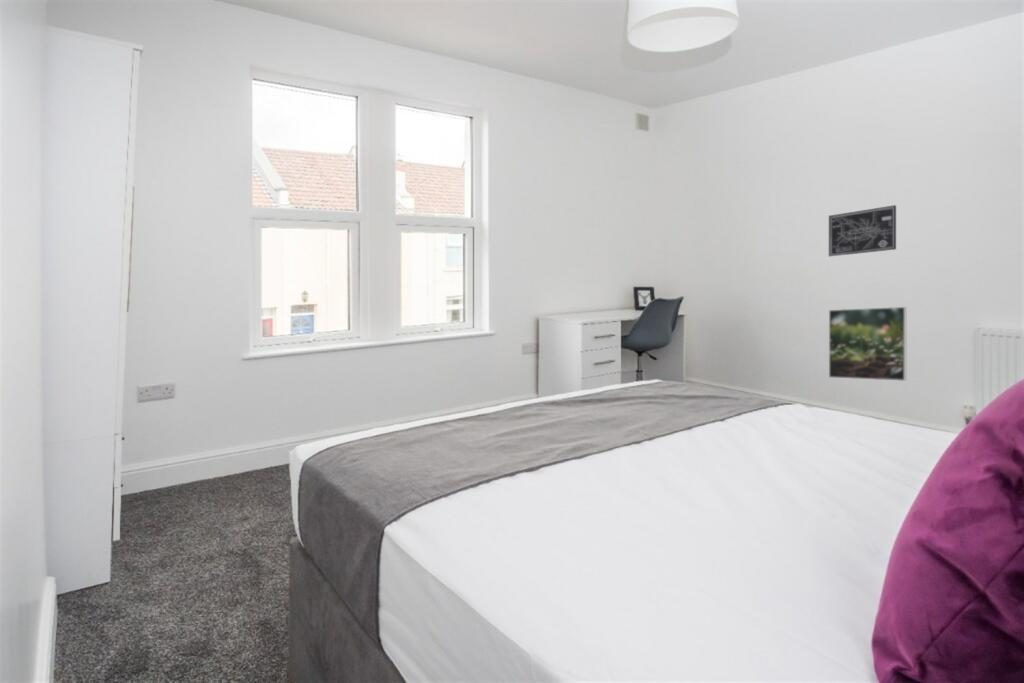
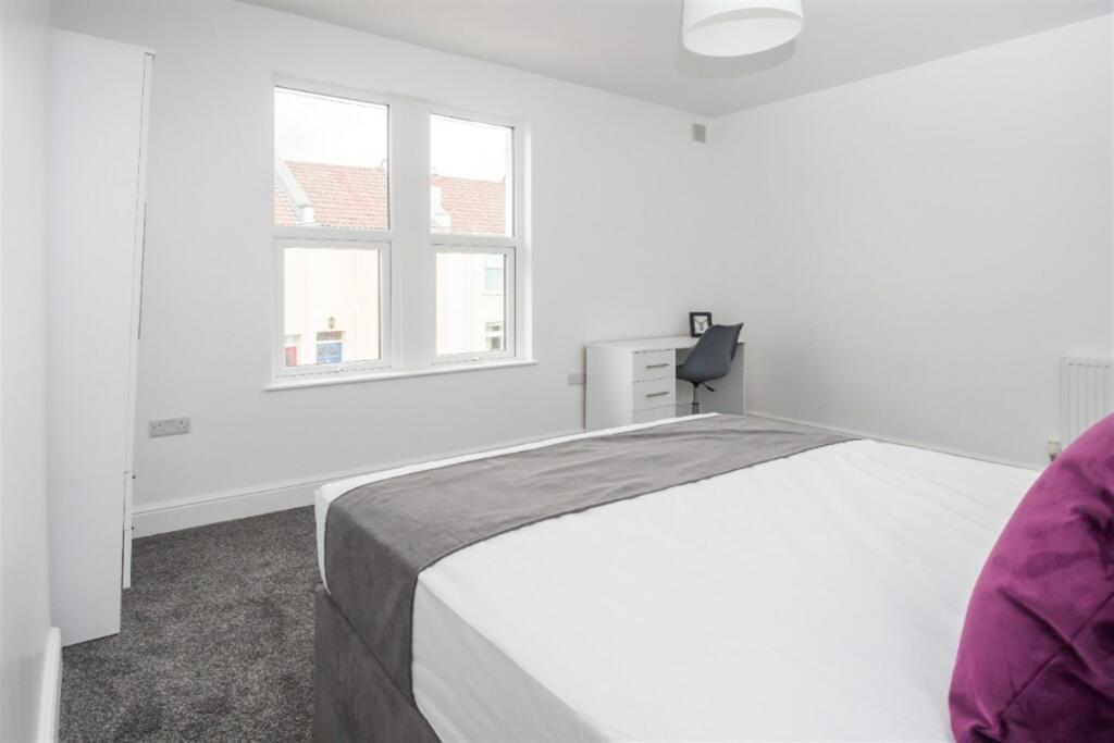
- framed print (865, 343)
- wall art (861, 231)
